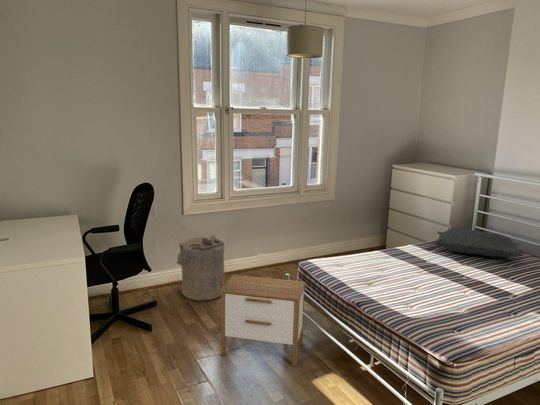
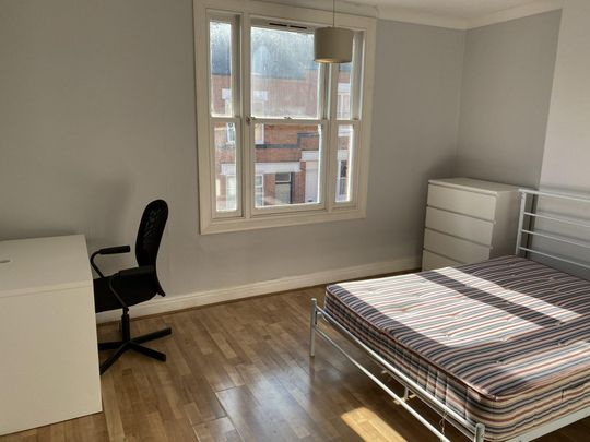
- laundry hamper (200, 265)
- cushion (476, 242)
- nightstand (263, 318)
